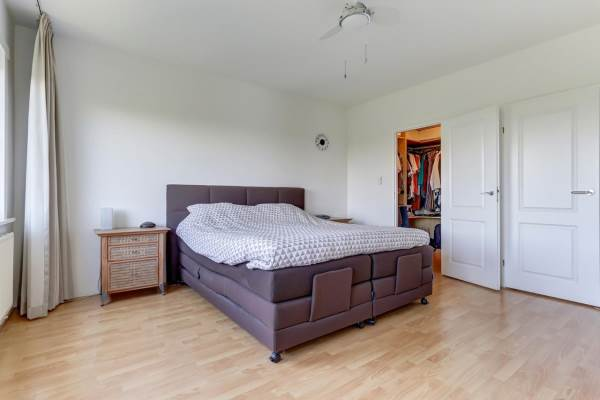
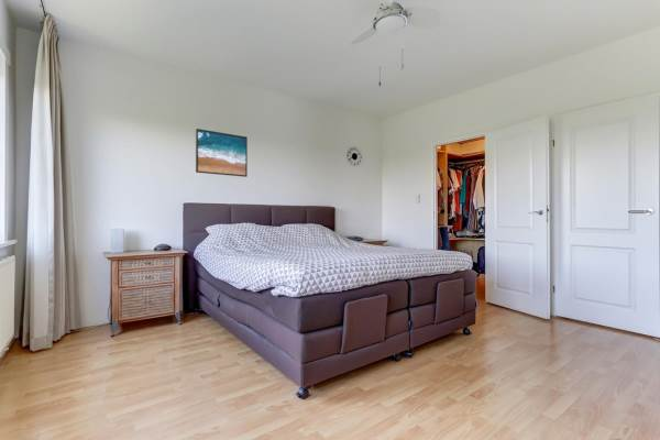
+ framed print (222, 153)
